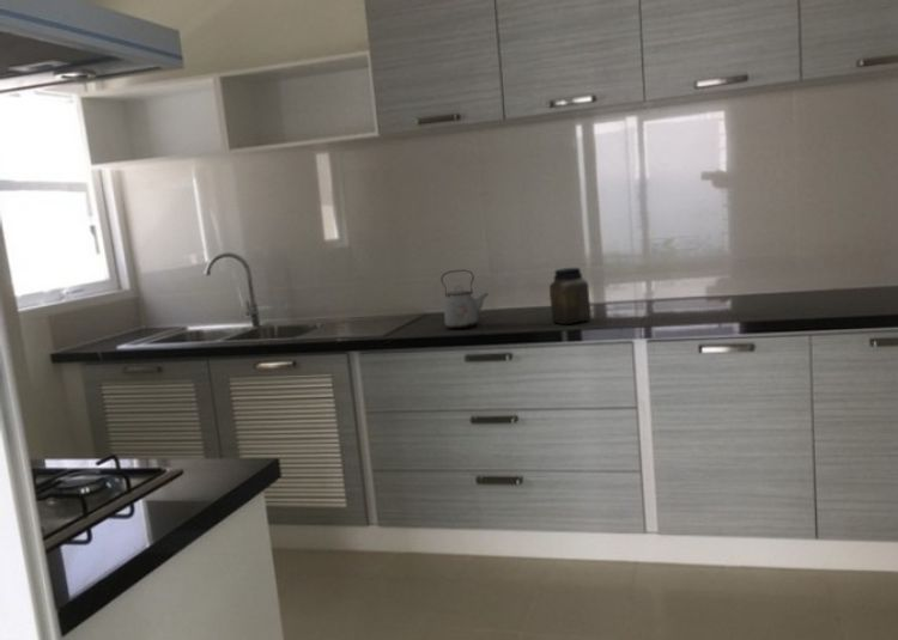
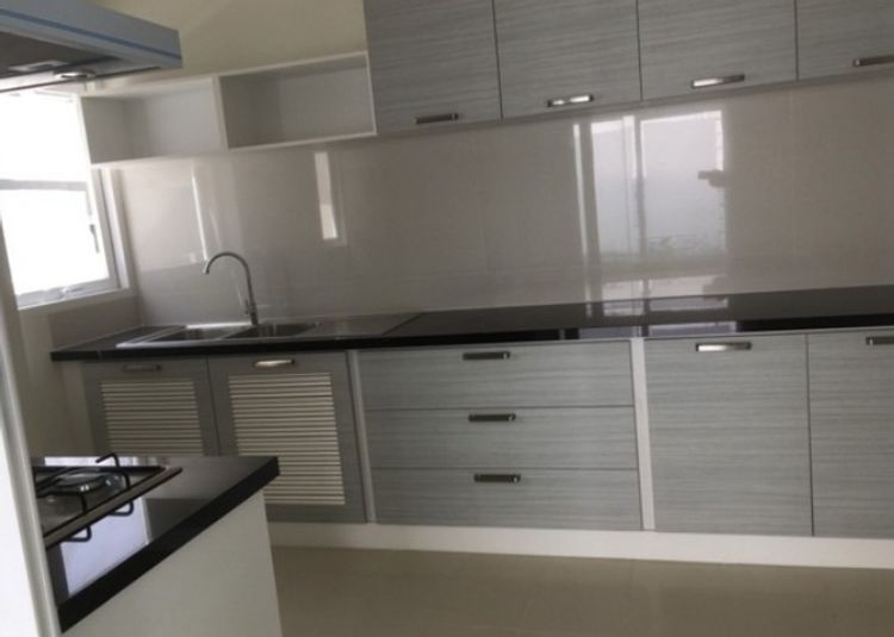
- jar (569, 294)
- kettle (466, 298)
